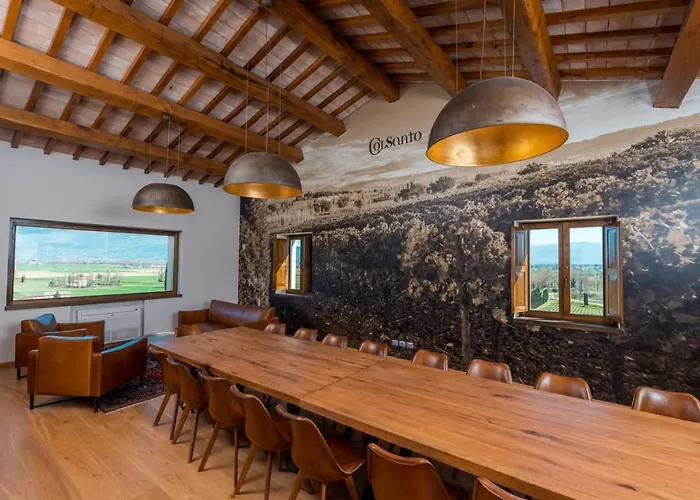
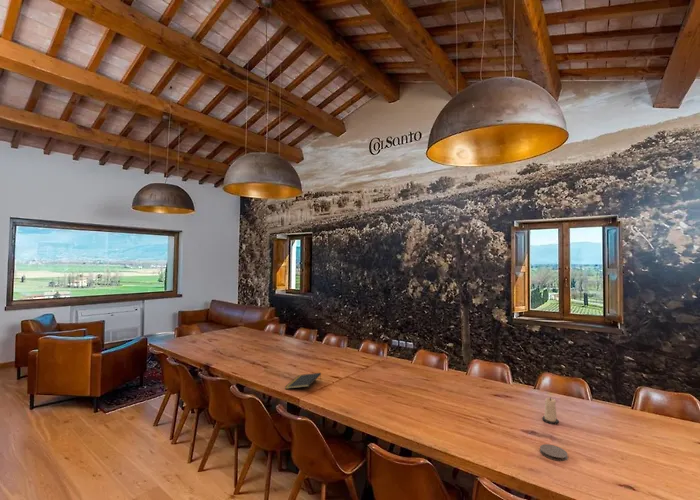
+ candle (550, 409)
+ notepad (303, 380)
+ coaster (553, 452)
